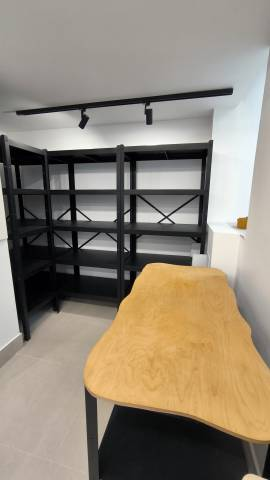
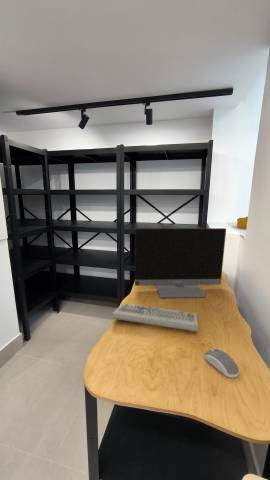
+ computer mouse (222, 359)
+ keyboard (155, 314)
+ monitor (179, 259)
